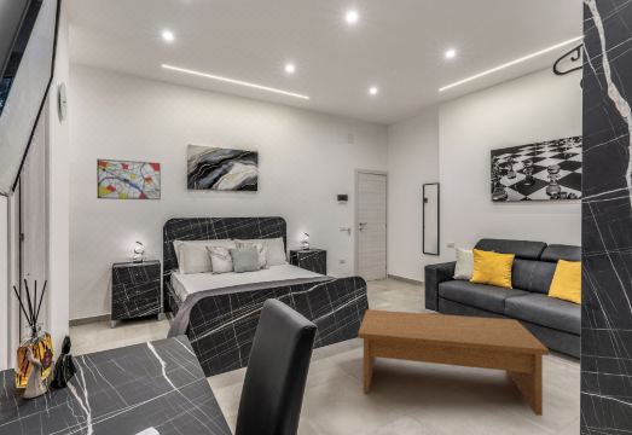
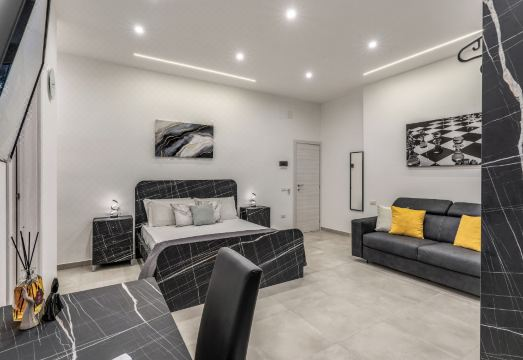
- coffee table (441, 353)
- wall art (129, 180)
